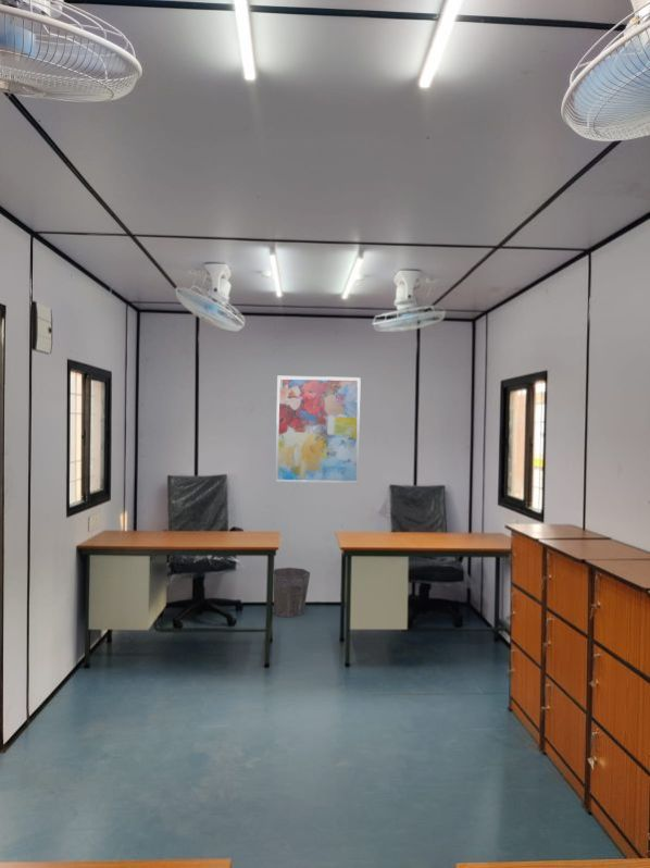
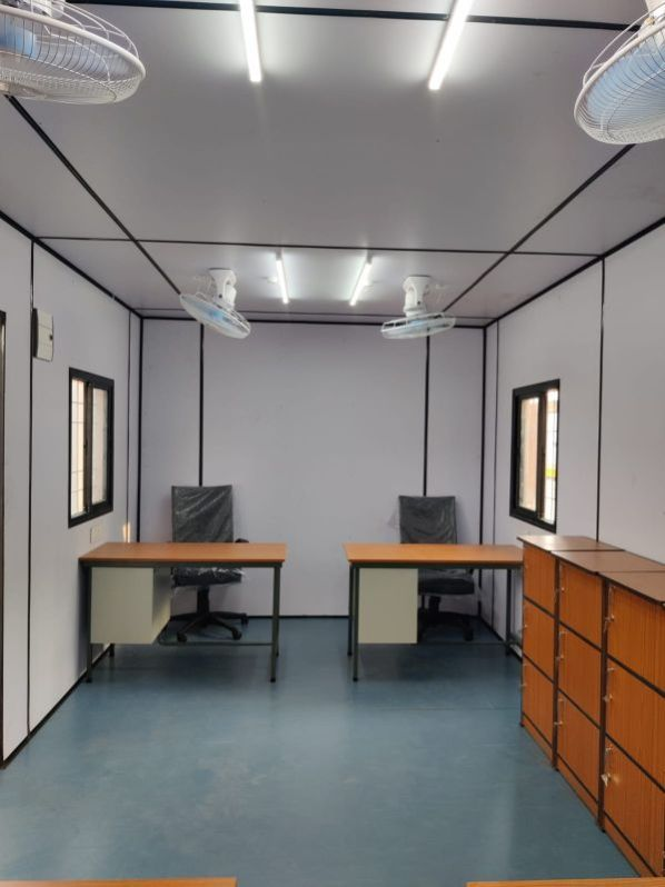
- waste bin (288, 592)
- wall art (317, 430)
